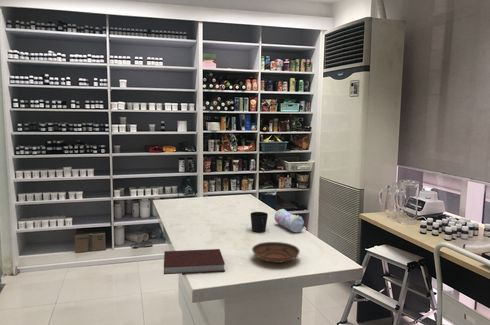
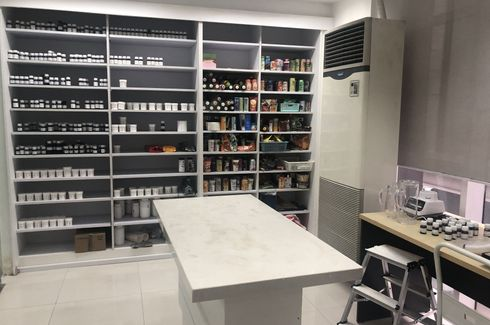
- notebook (193, 260)
- cup (259, 222)
- pencil case (288, 220)
- bowl (275, 254)
